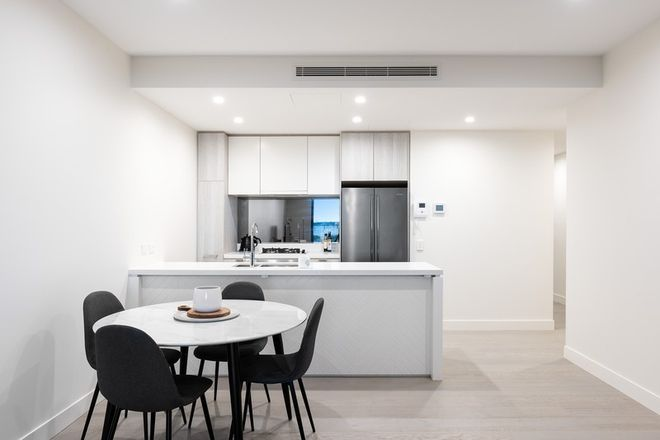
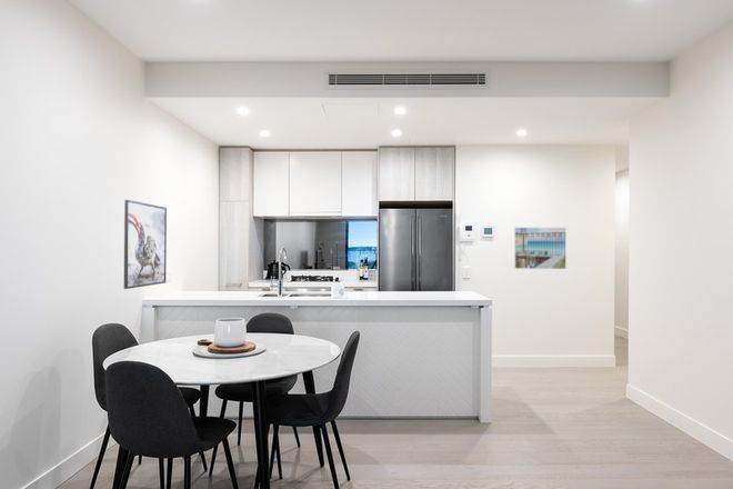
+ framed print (147, 244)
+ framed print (540, 248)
